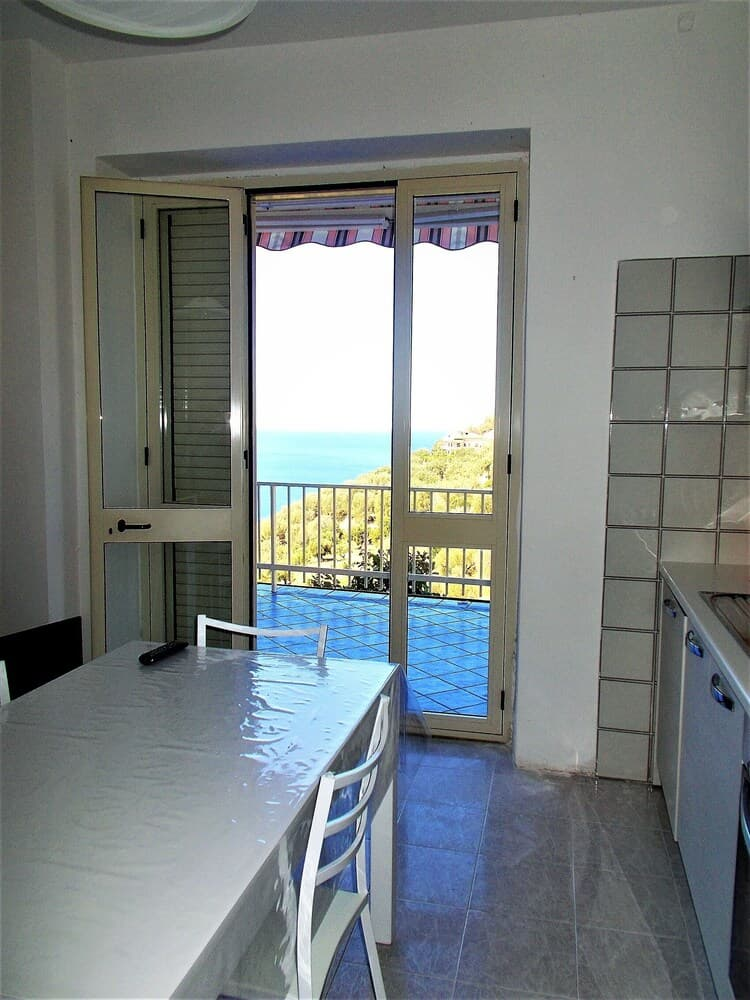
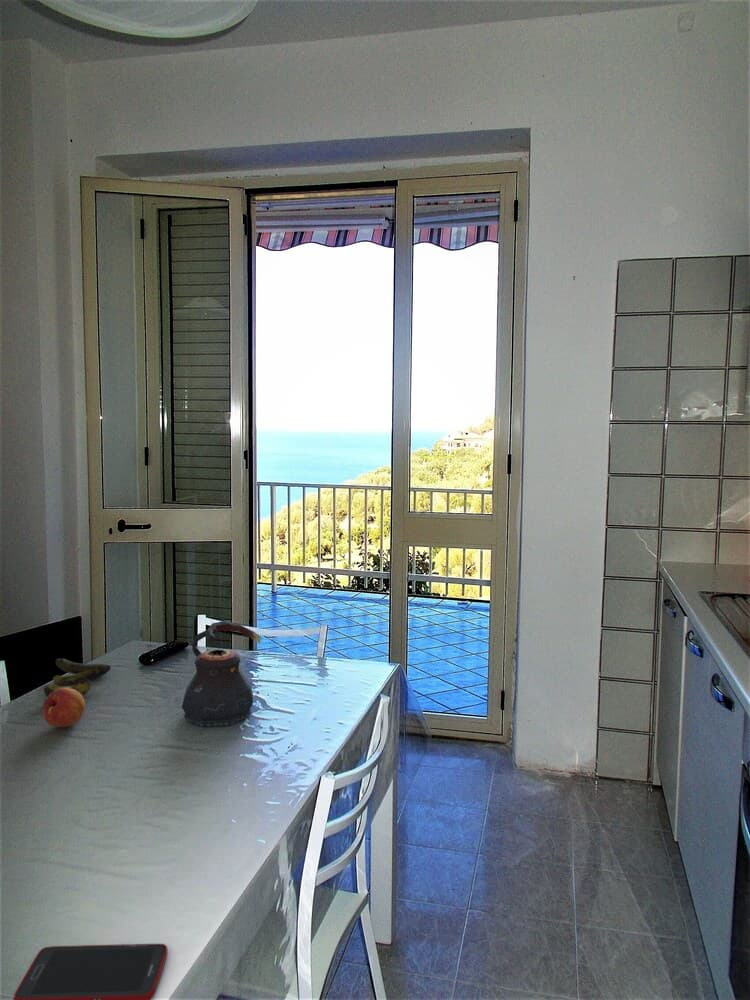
+ fruit (63, 706)
+ cell phone (94, 973)
+ teapot (217, 667)
+ banana (79, 677)
